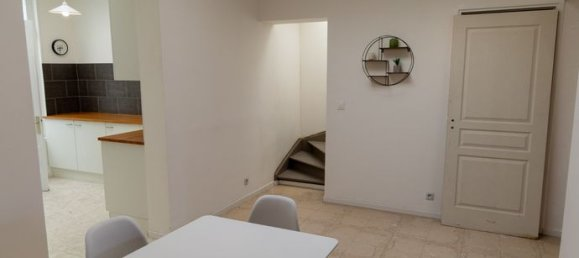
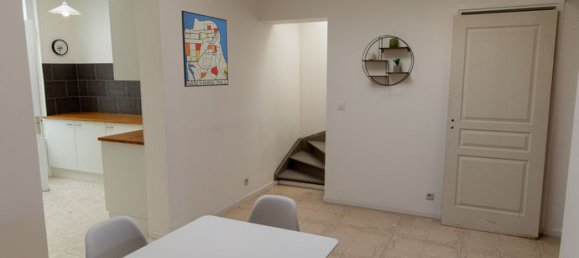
+ wall art (207, 51)
